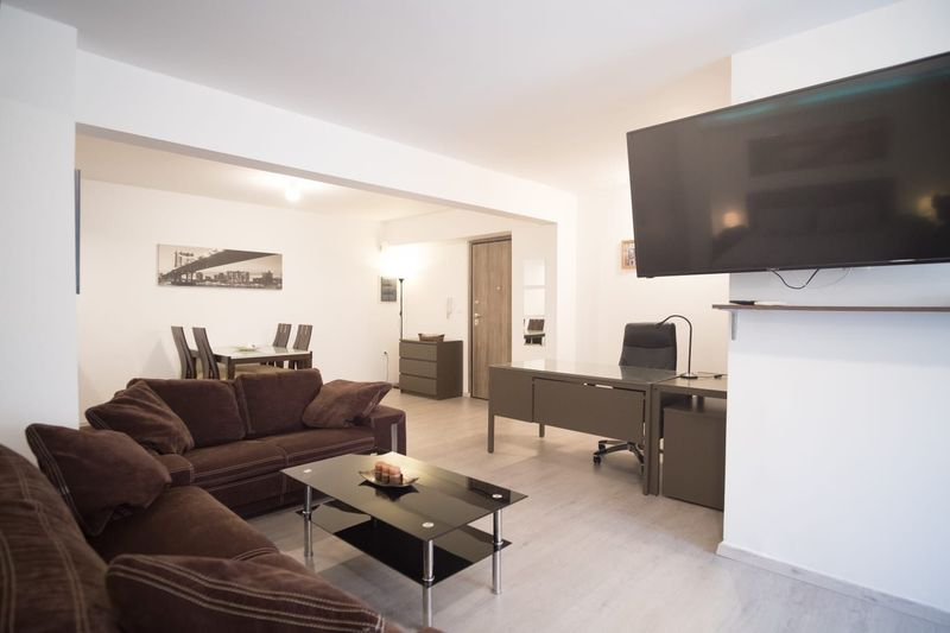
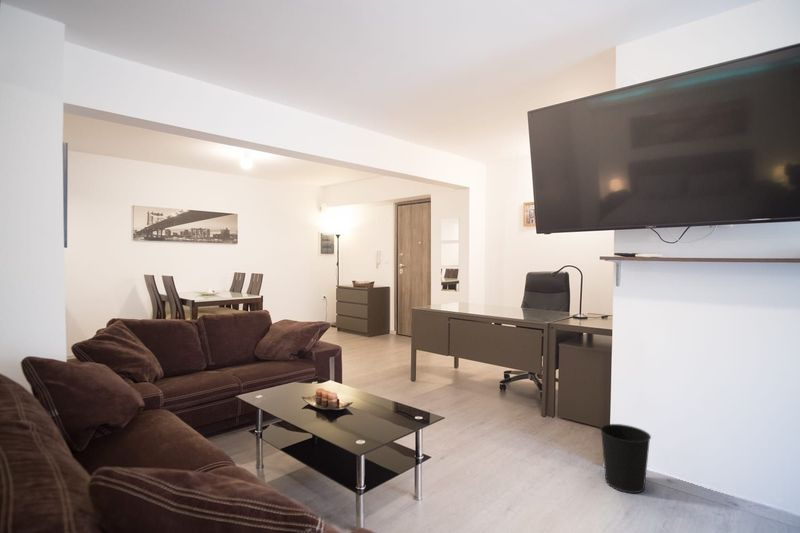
+ wastebasket (624, 458)
